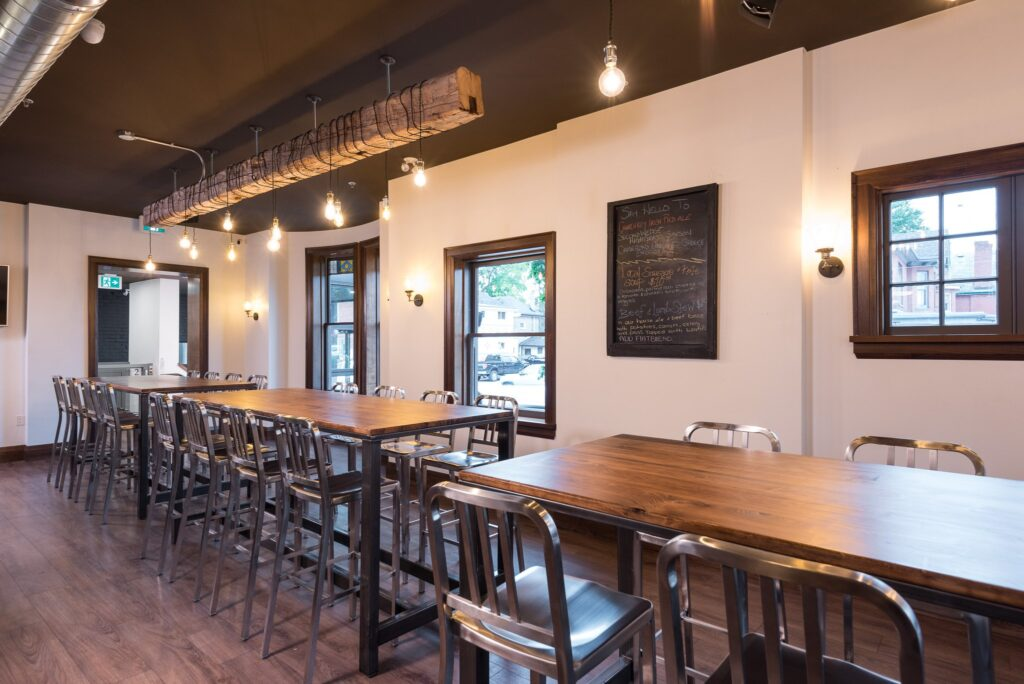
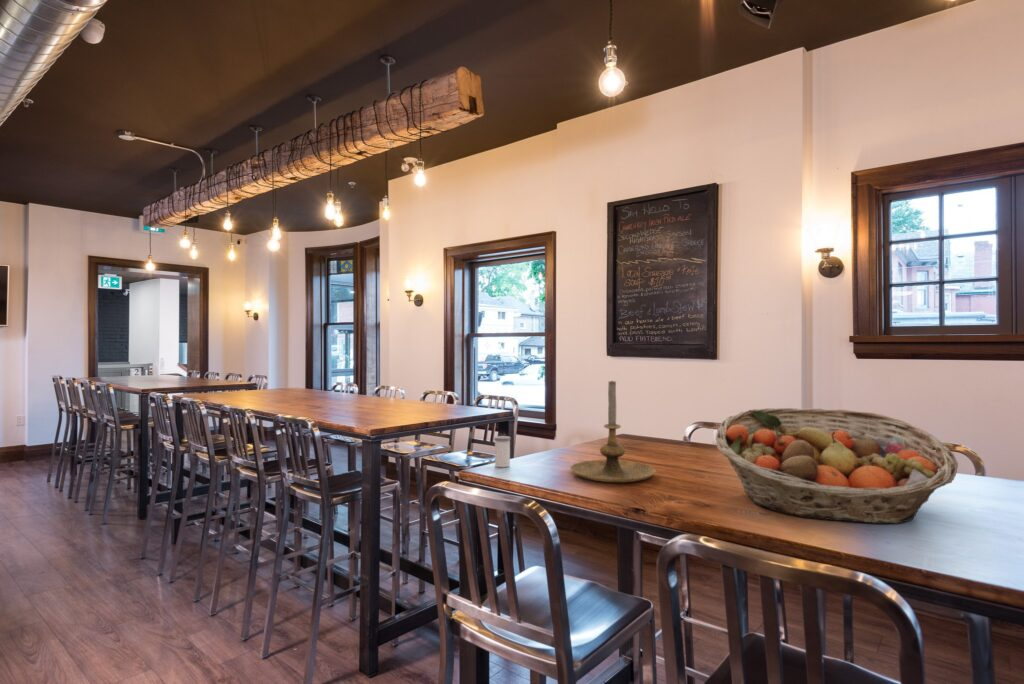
+ fruit basket (825, 459)
+ candle holder (612, 427)
+ salt shaker (502, 451)
